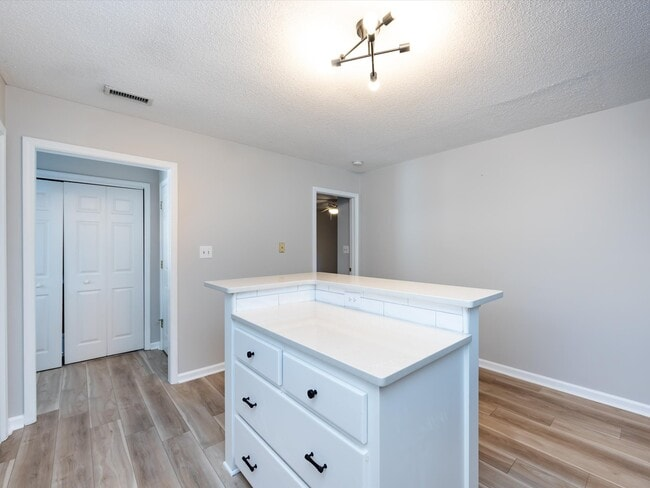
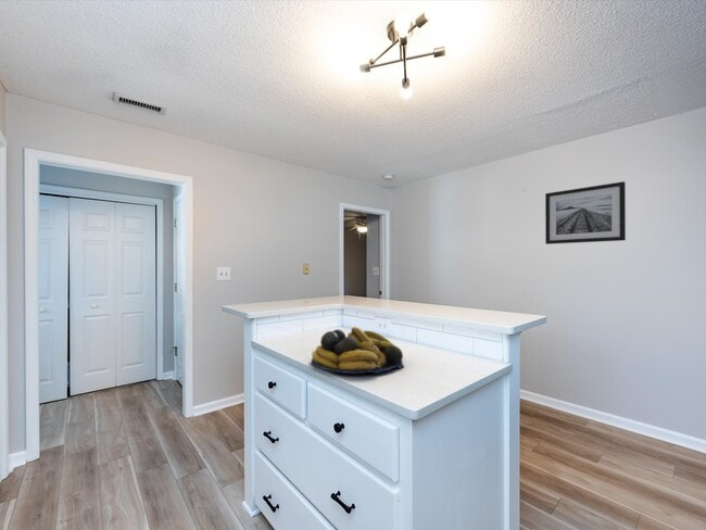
+ fruit bowl (356, 344)
+ wall art (582, 215)
